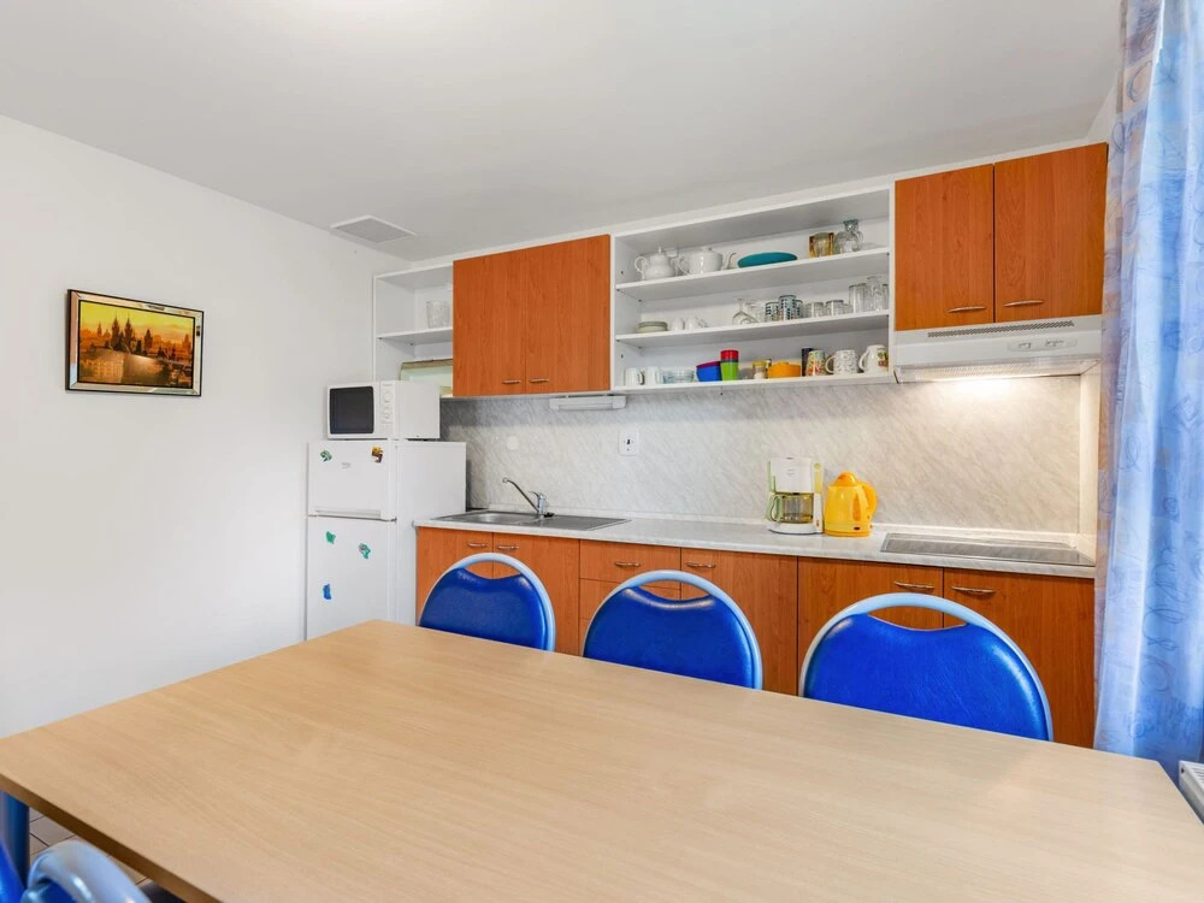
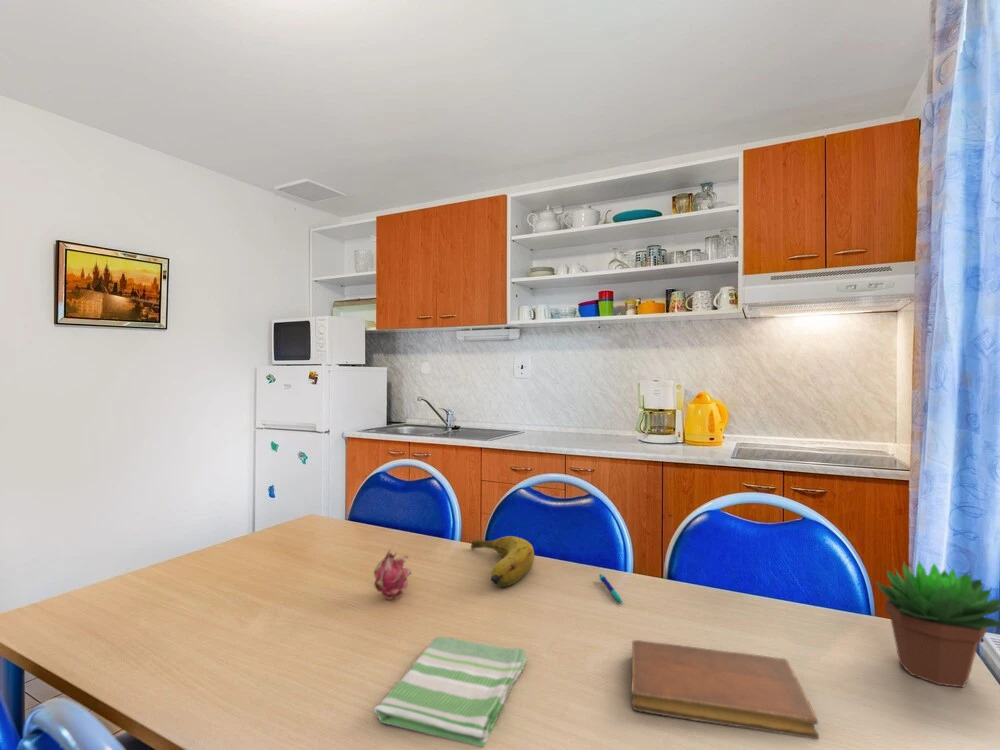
+ fruit (392, 572)
+ banana (498, 552)
+ pen (610, 588)
+ notebook (713, 681)
+ succulent plant (939, 620)
+ dish towel (456, 681)
